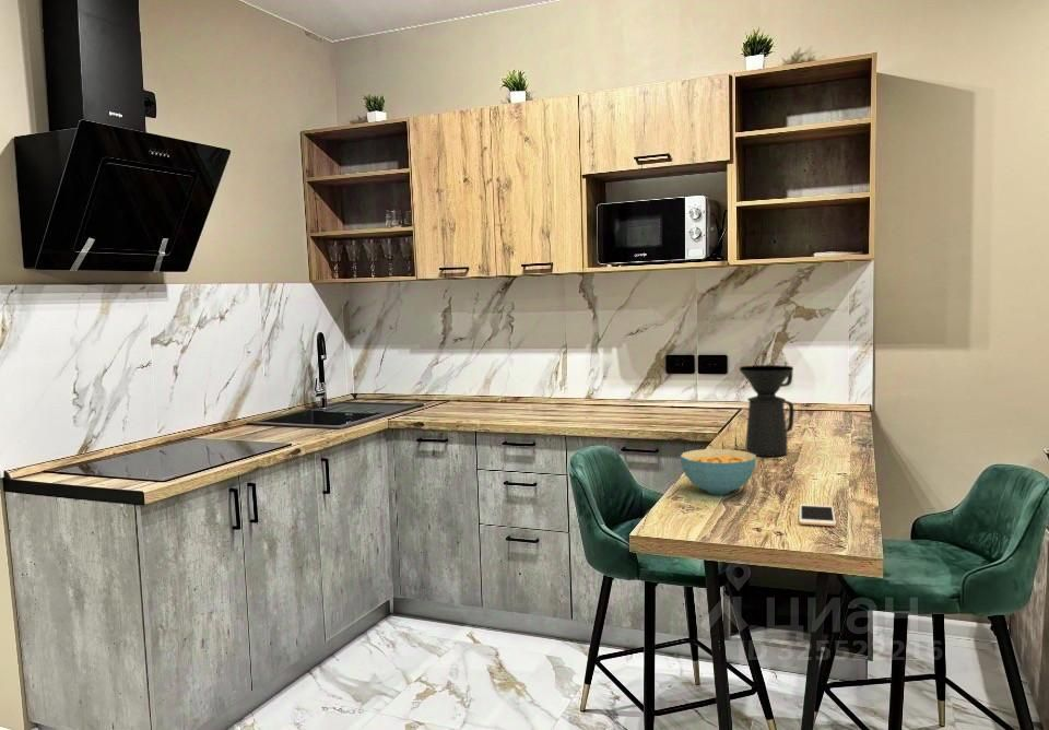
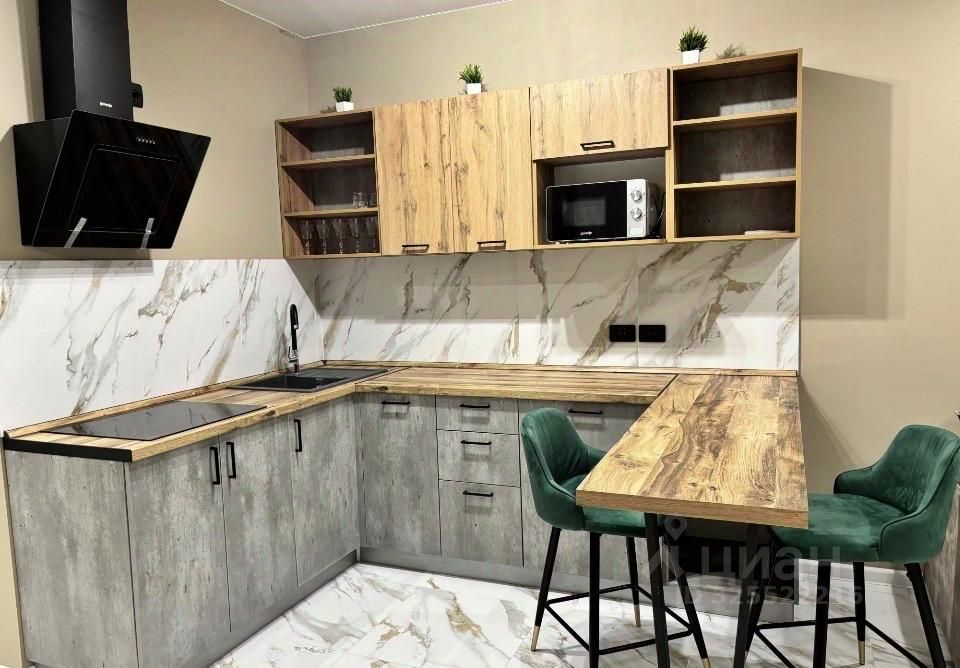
- cereal bowl (718, 473)
- coffee maker (766, 410)
- cell phone (816, 514)
